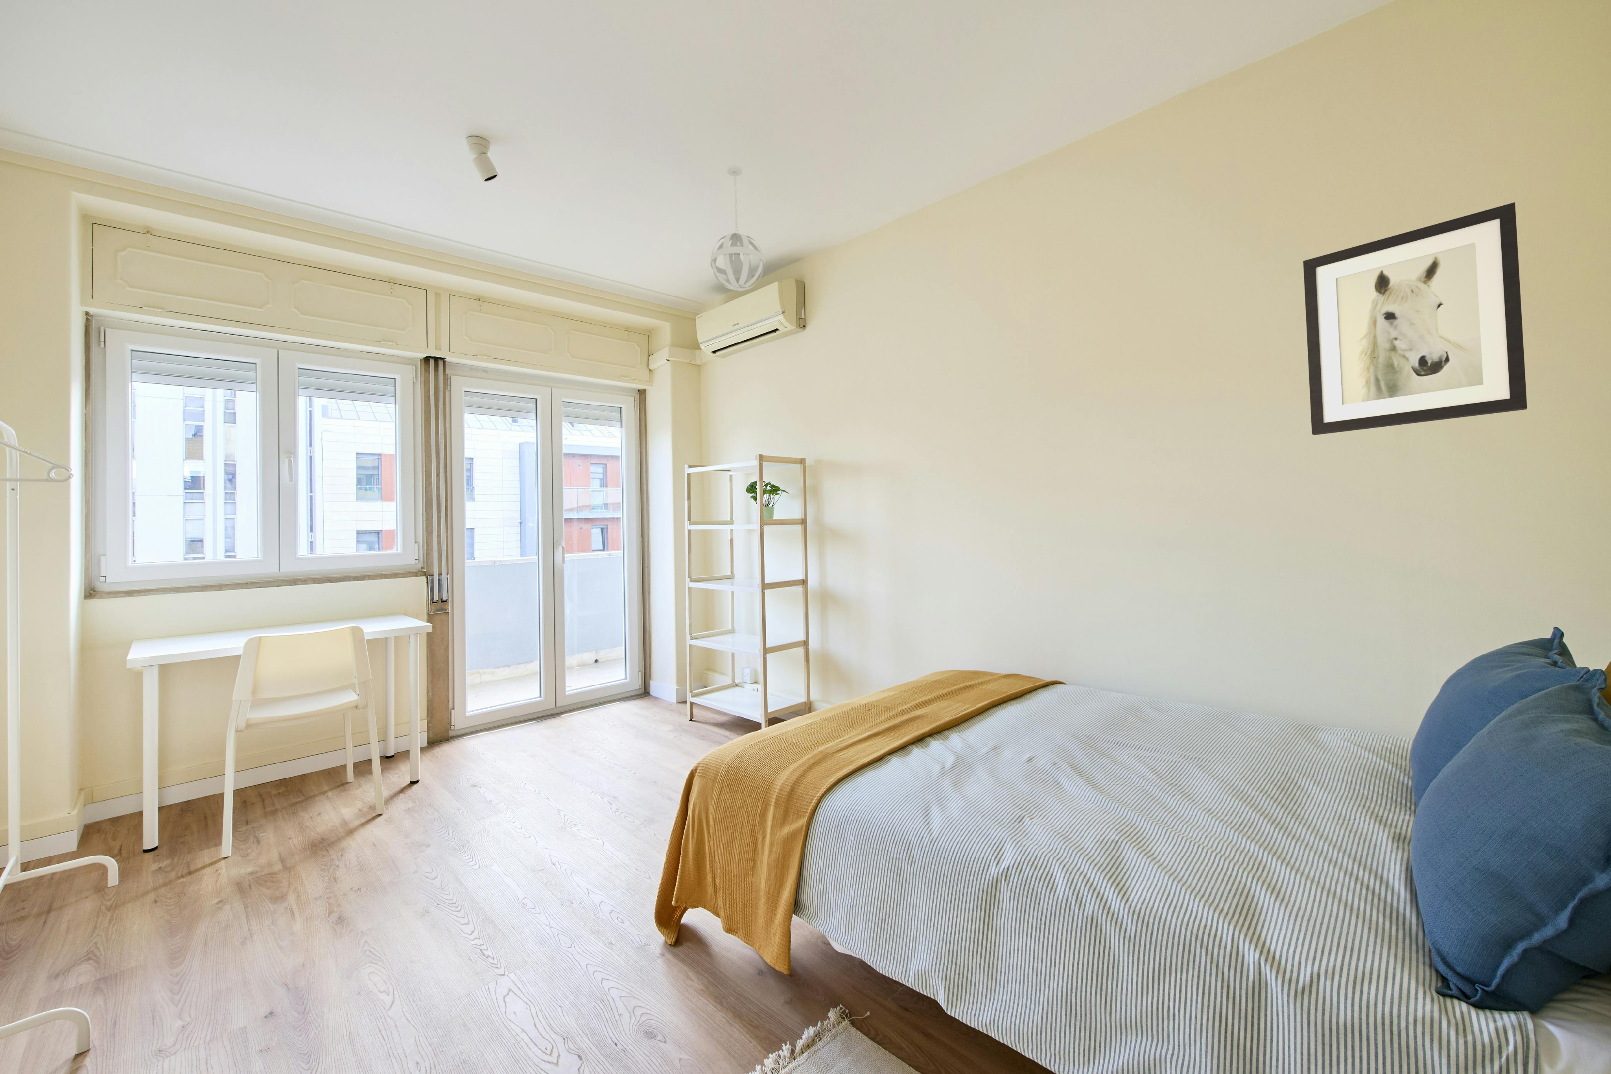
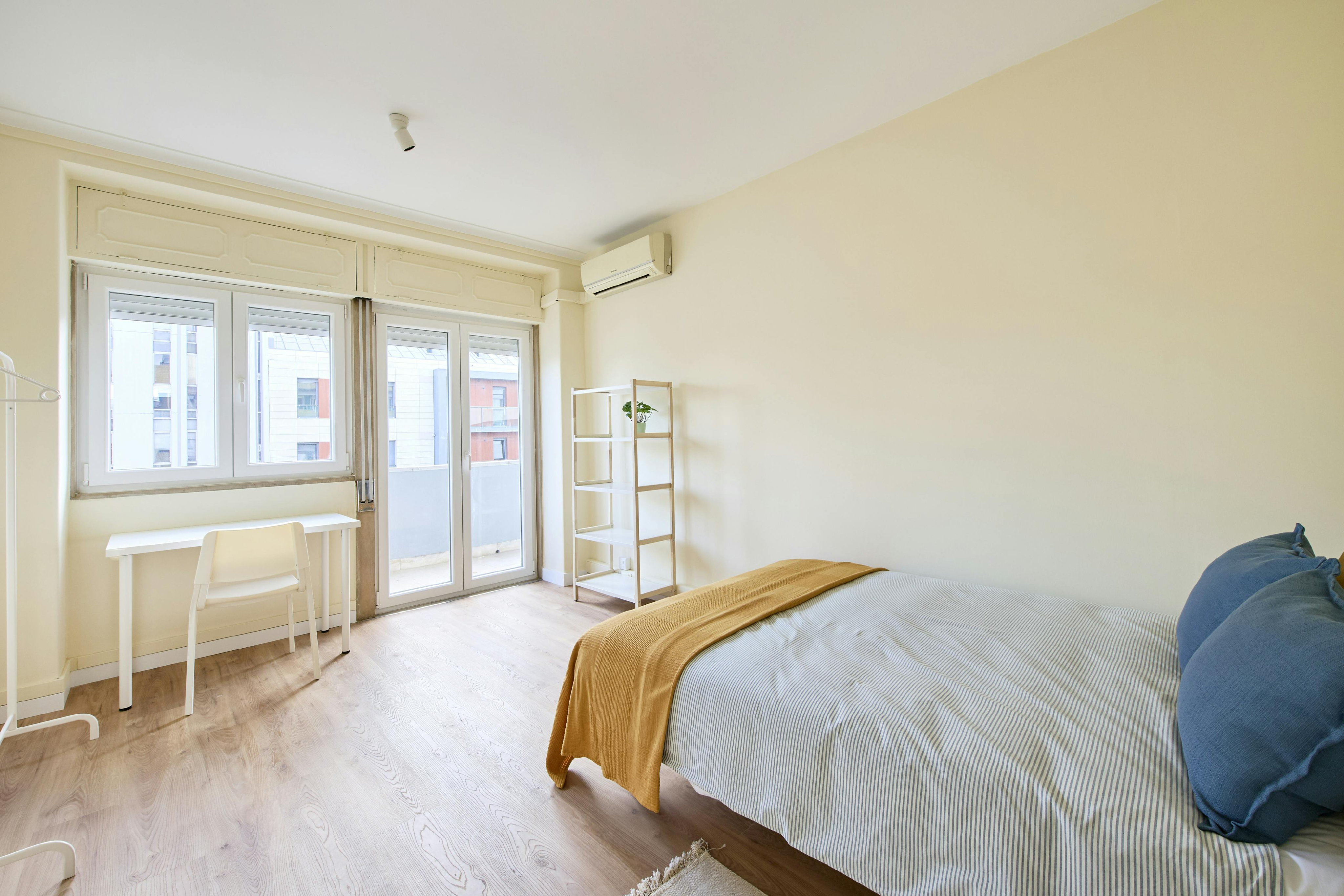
- pendant light (737, 229)
- wall art (1405, 328)
